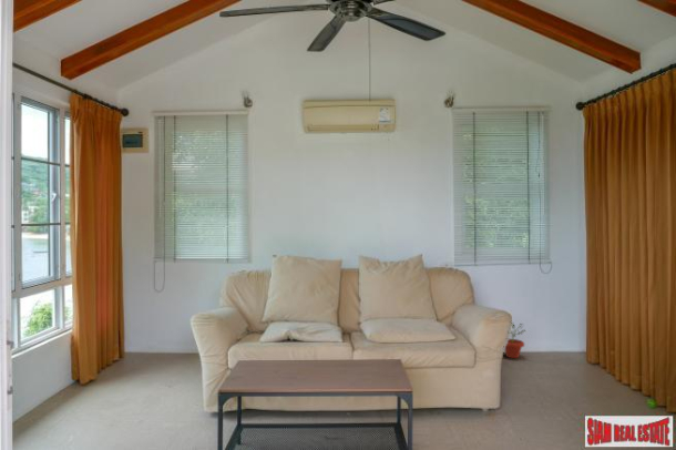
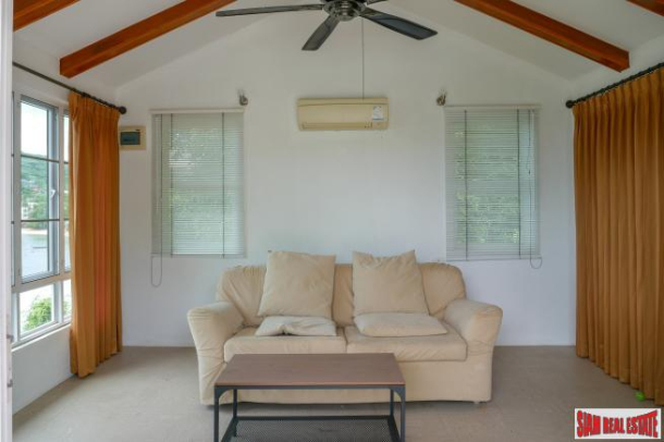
- potted plant (513, 339)
